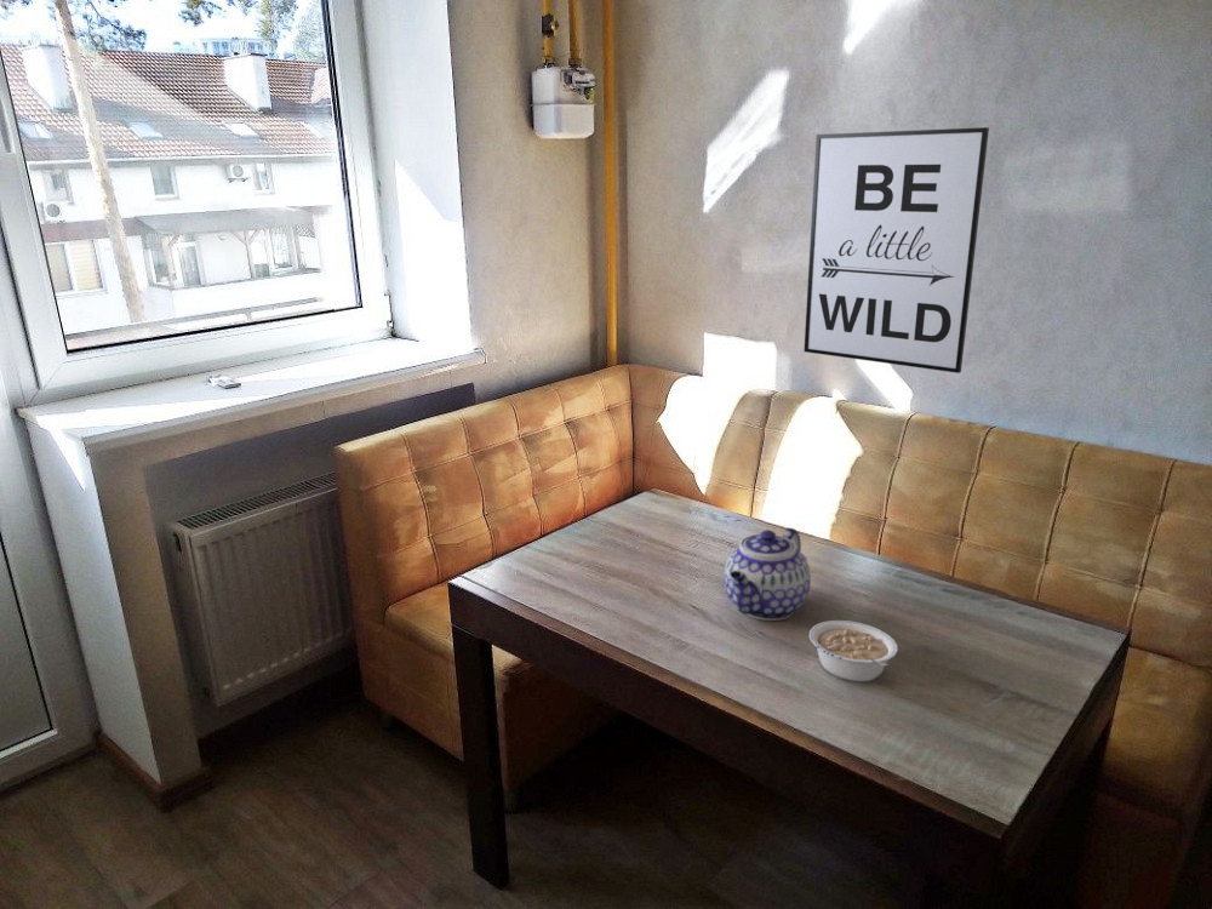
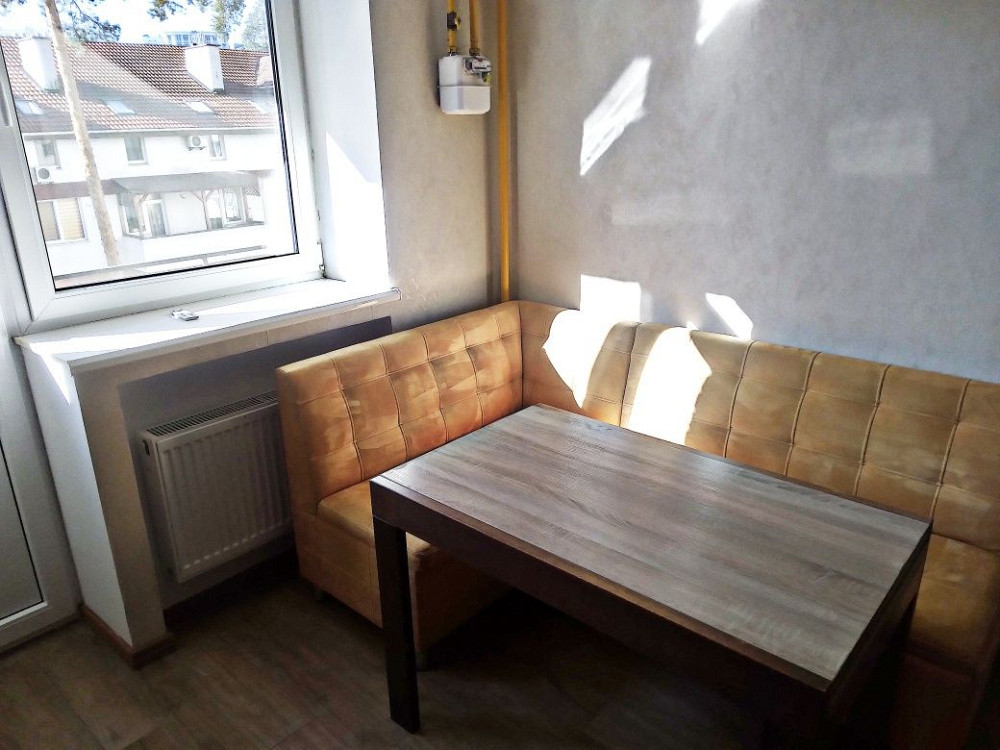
- teapot (767, 570)
- wall art (887, 251)
- legume (854, 652)
